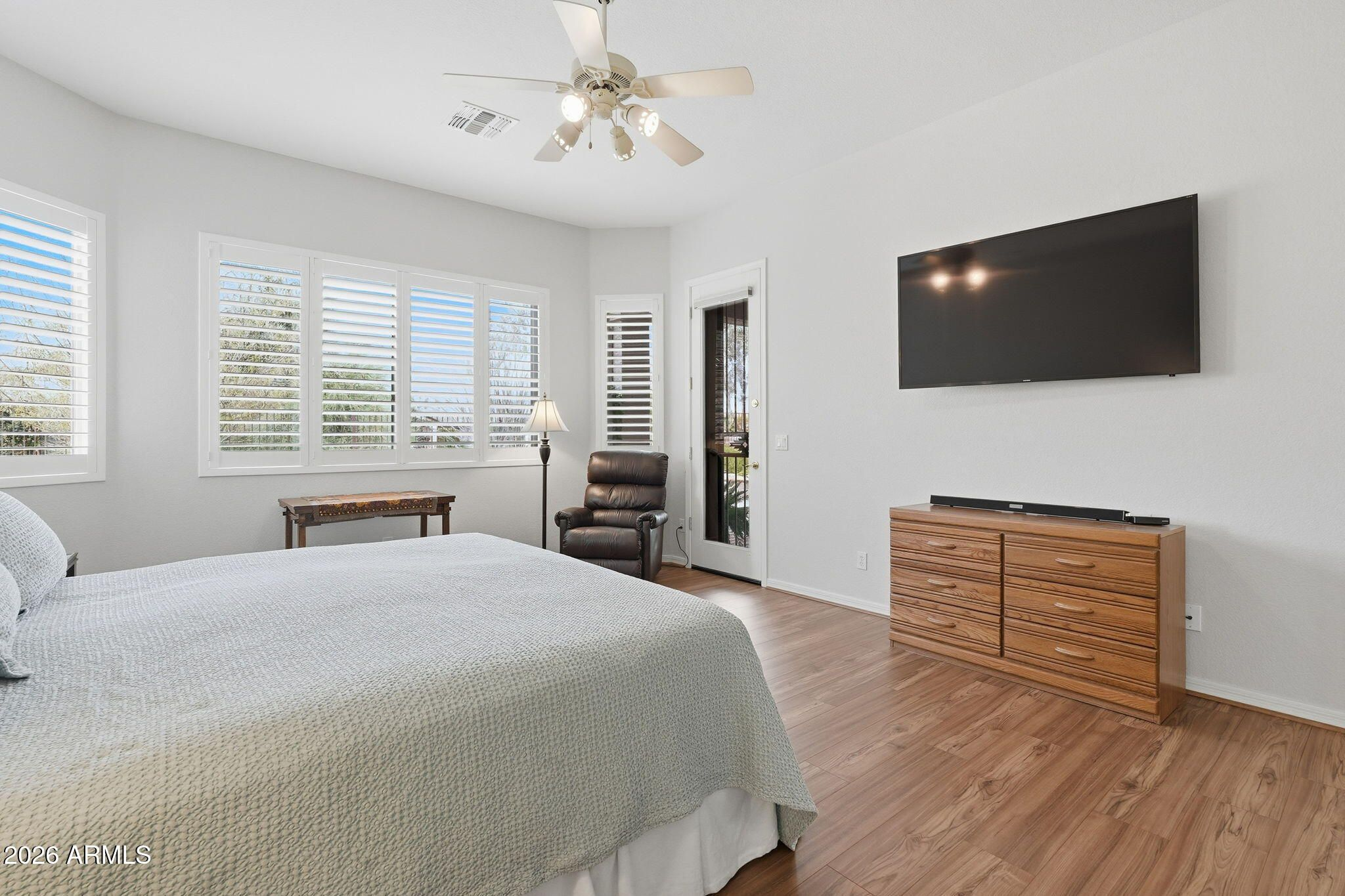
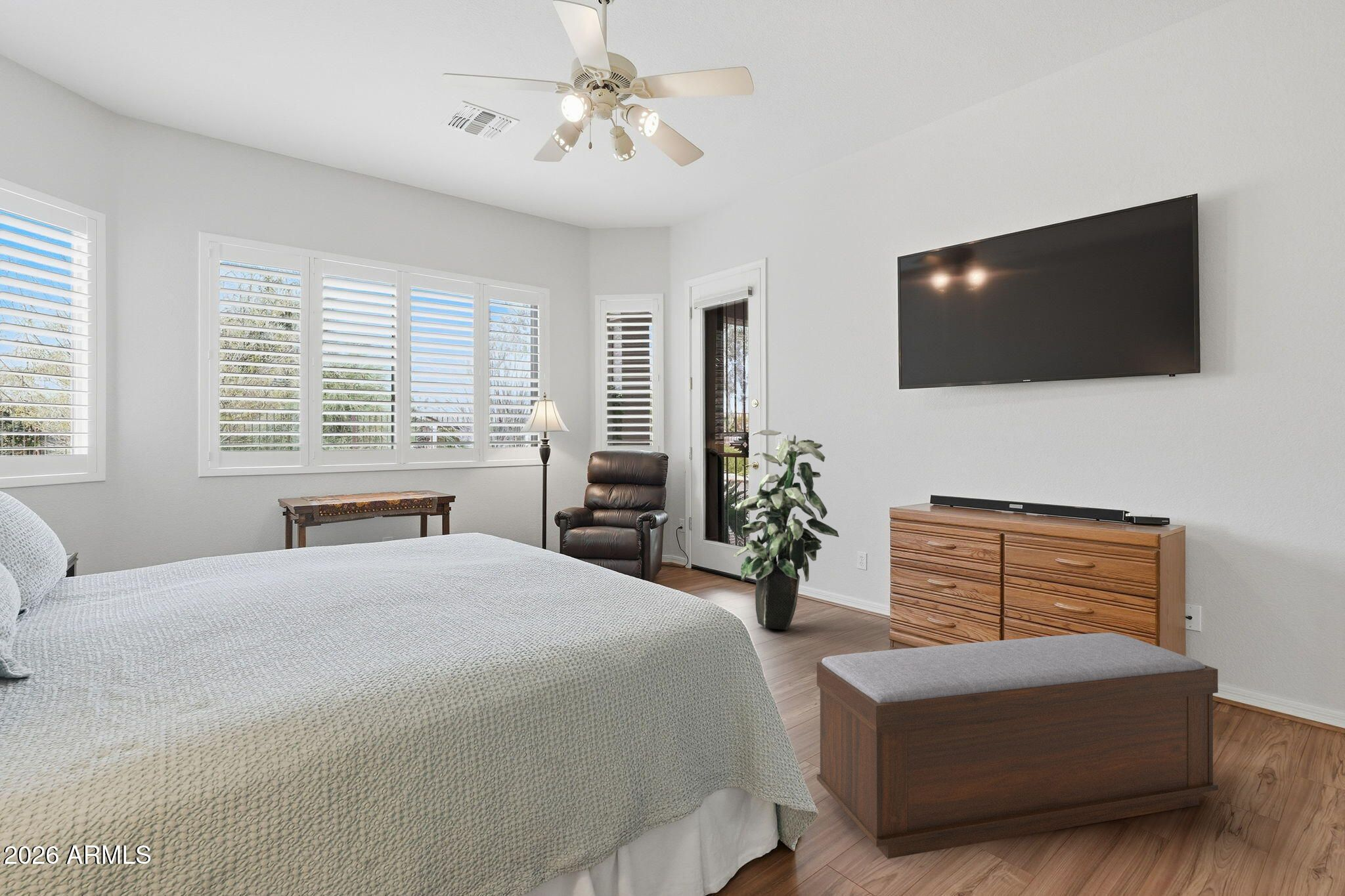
+ bench (1012, 727)
+ indoor plant (779, 527)
